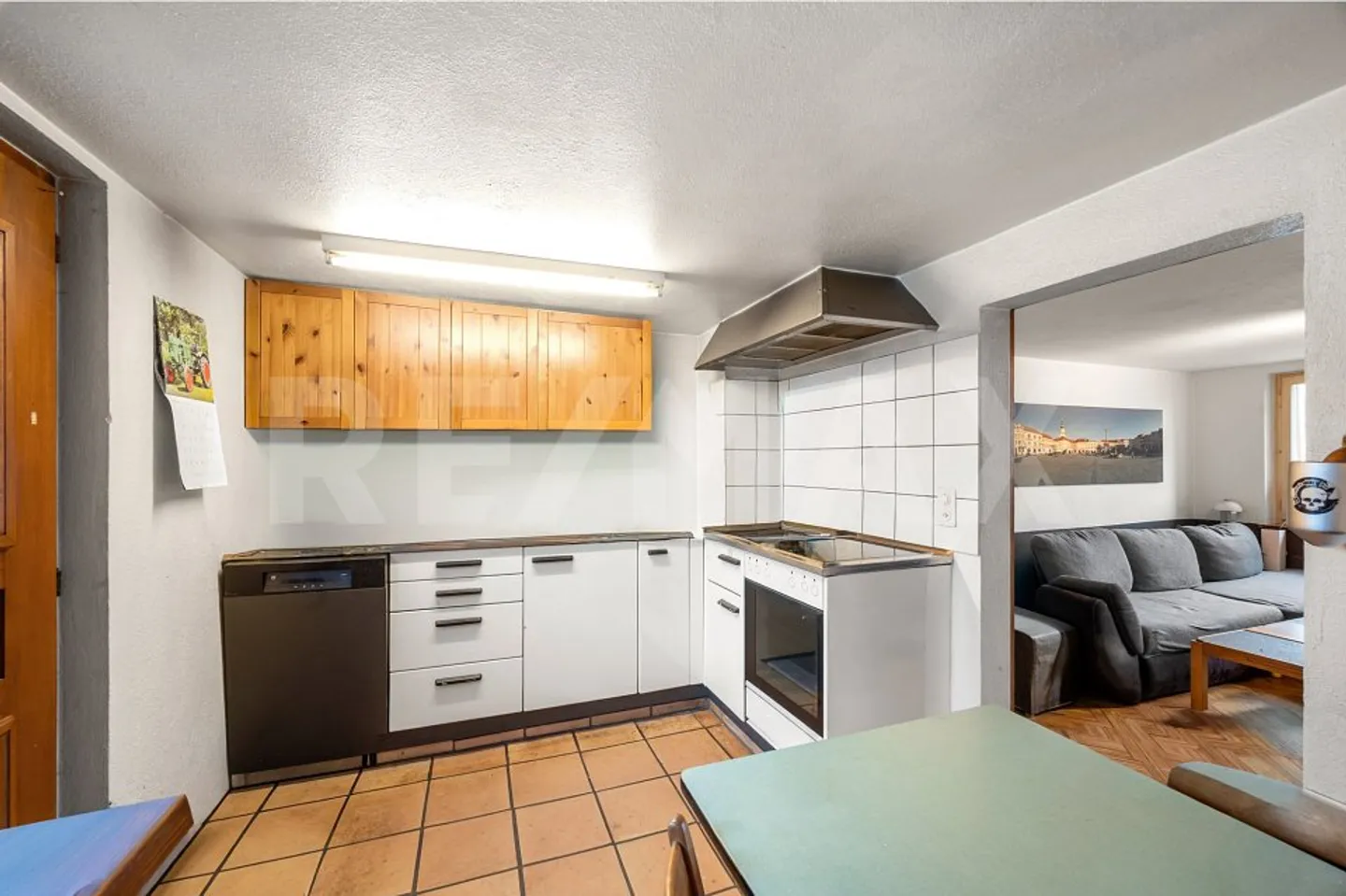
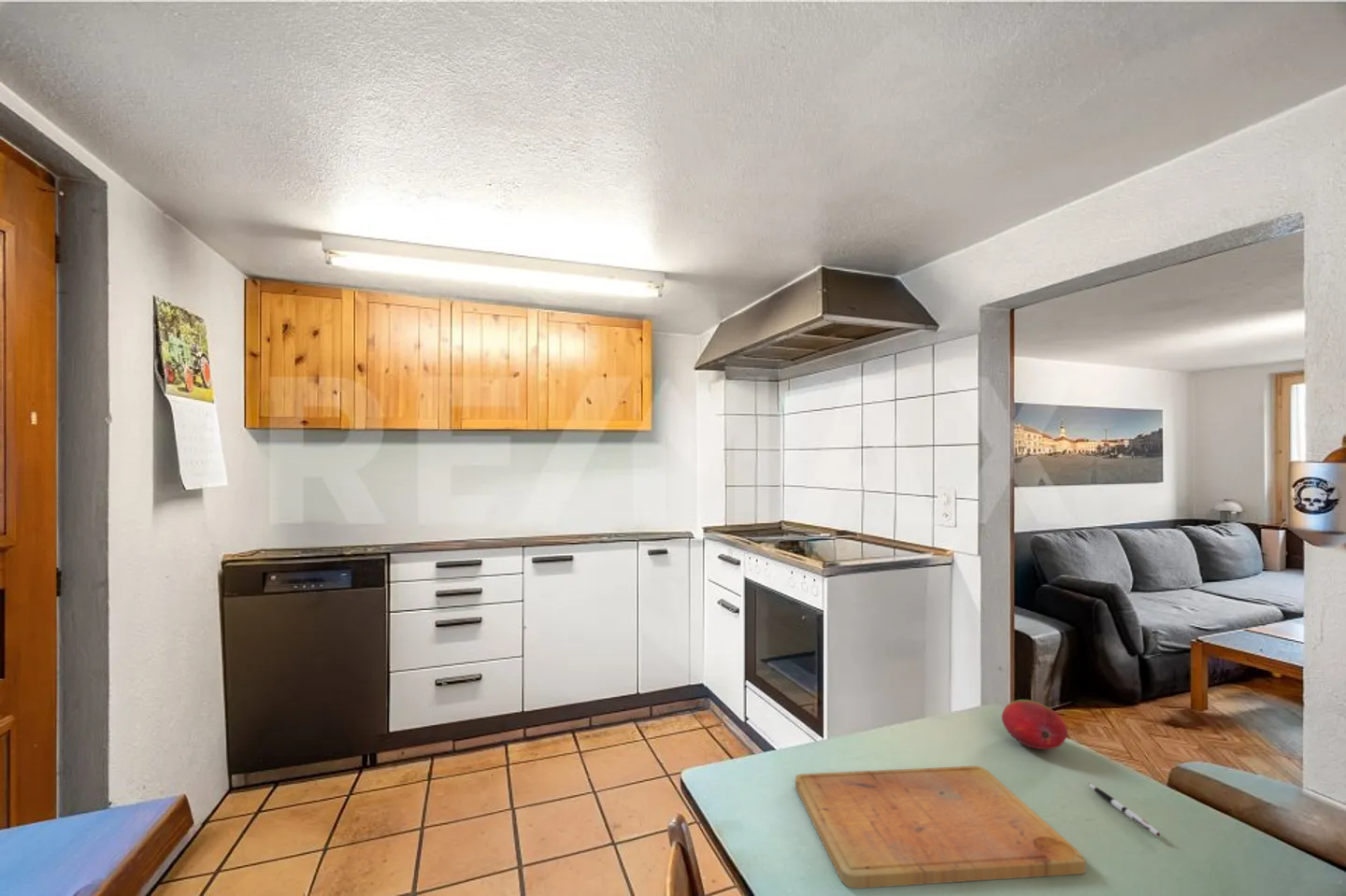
+ pen (1120, 806)
+ fruit (1031, 722)
+ cutting board (924, 818)
